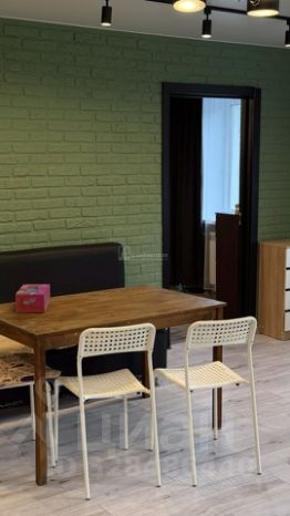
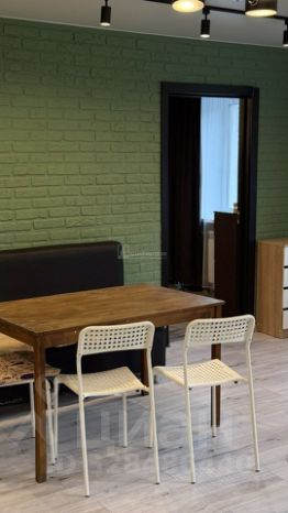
- tissue box (33, 298)
